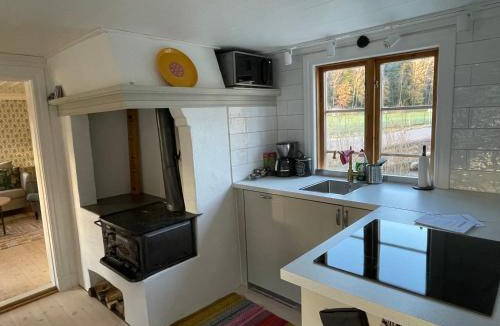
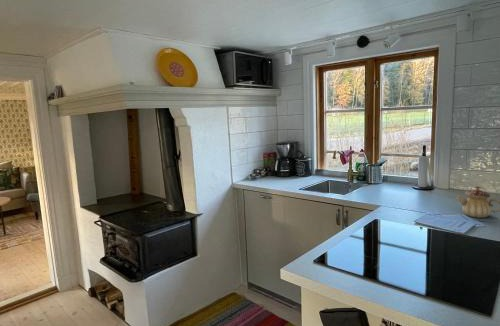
+ teapot (479, 200)
